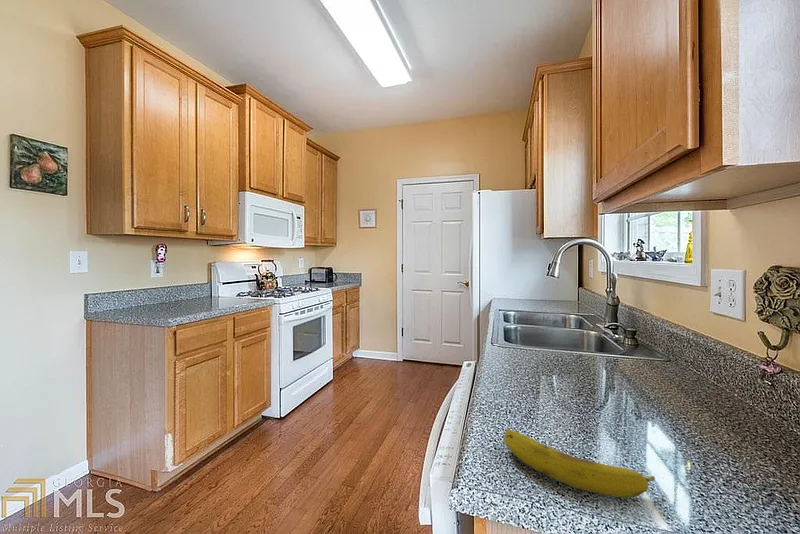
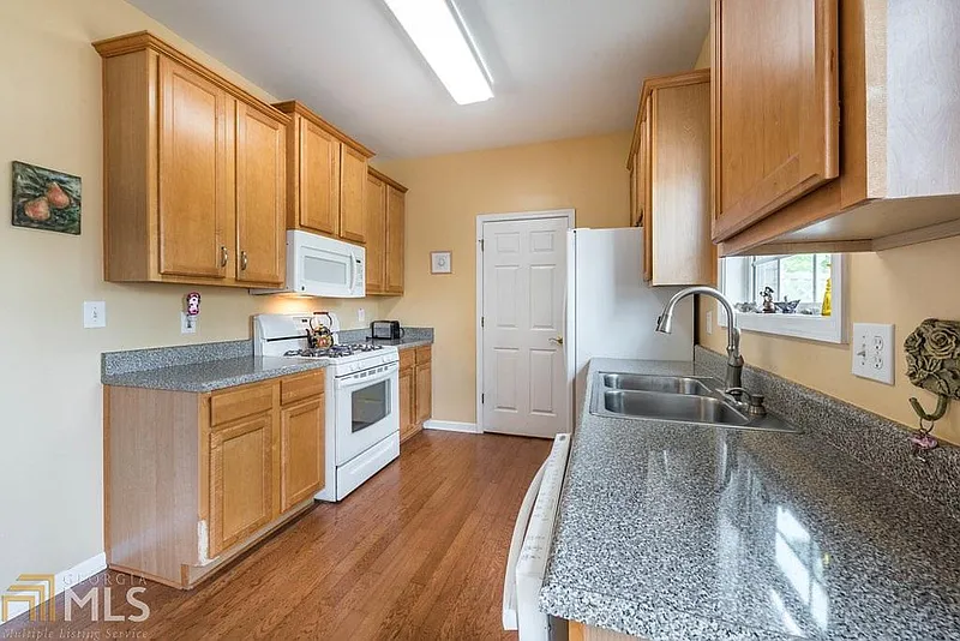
- fruit (564, 456)
